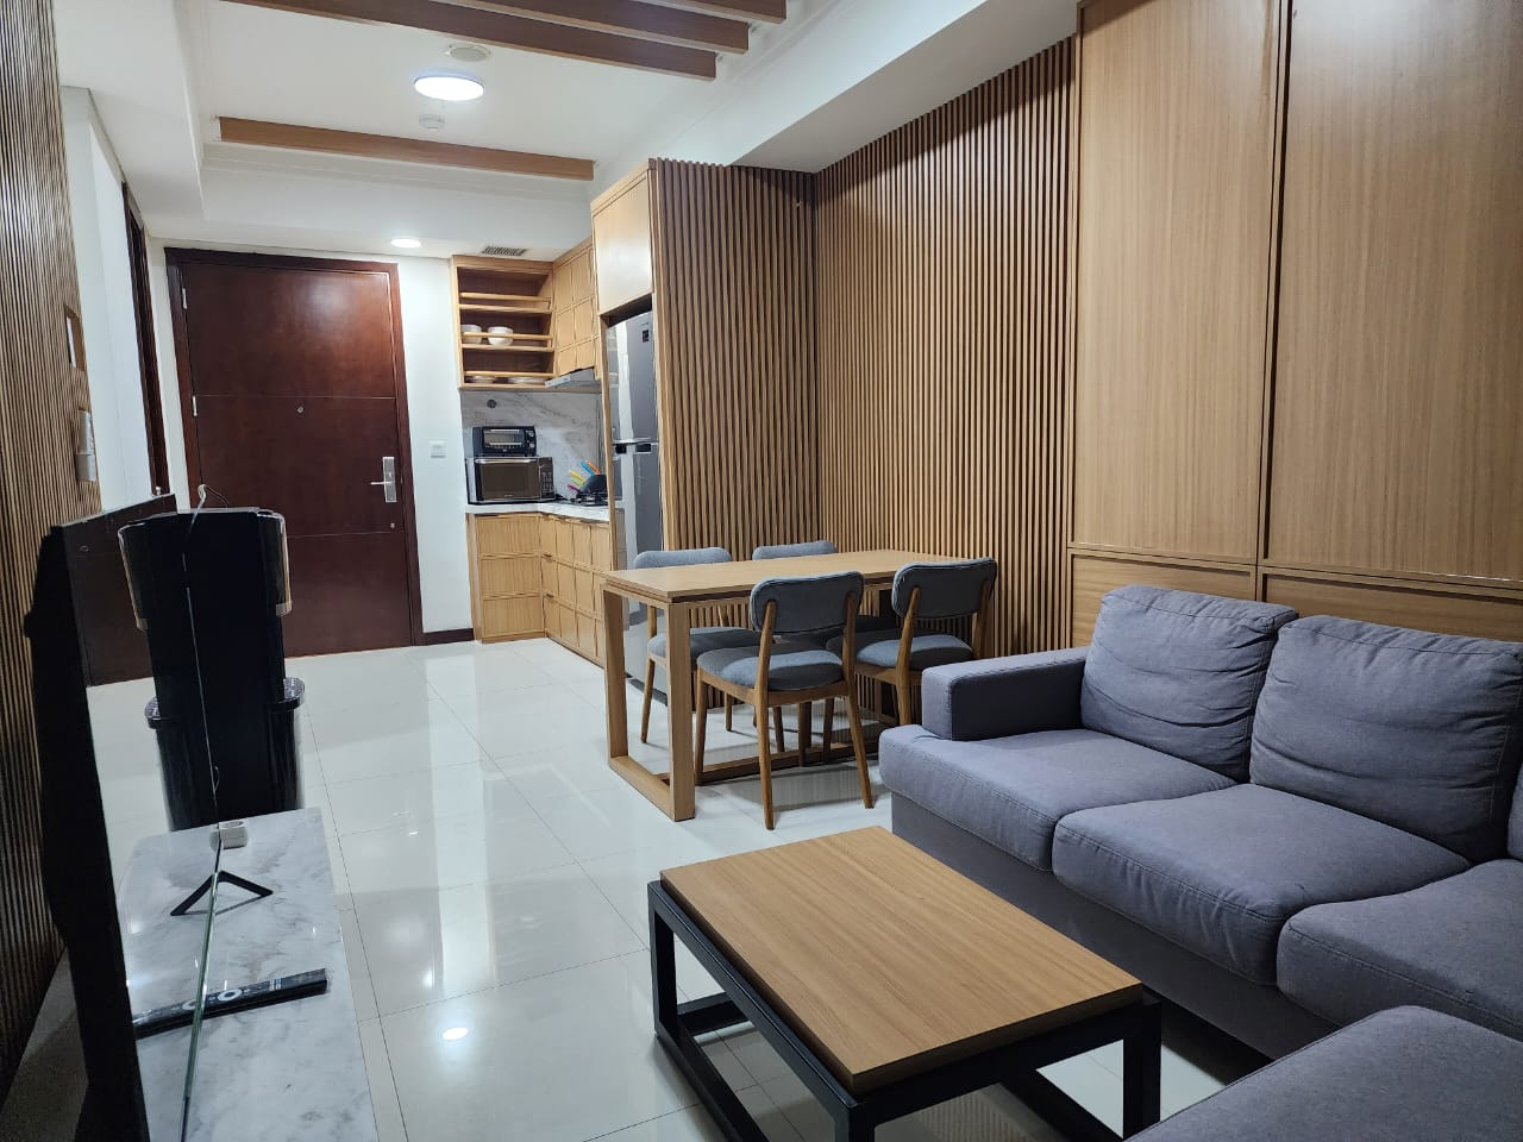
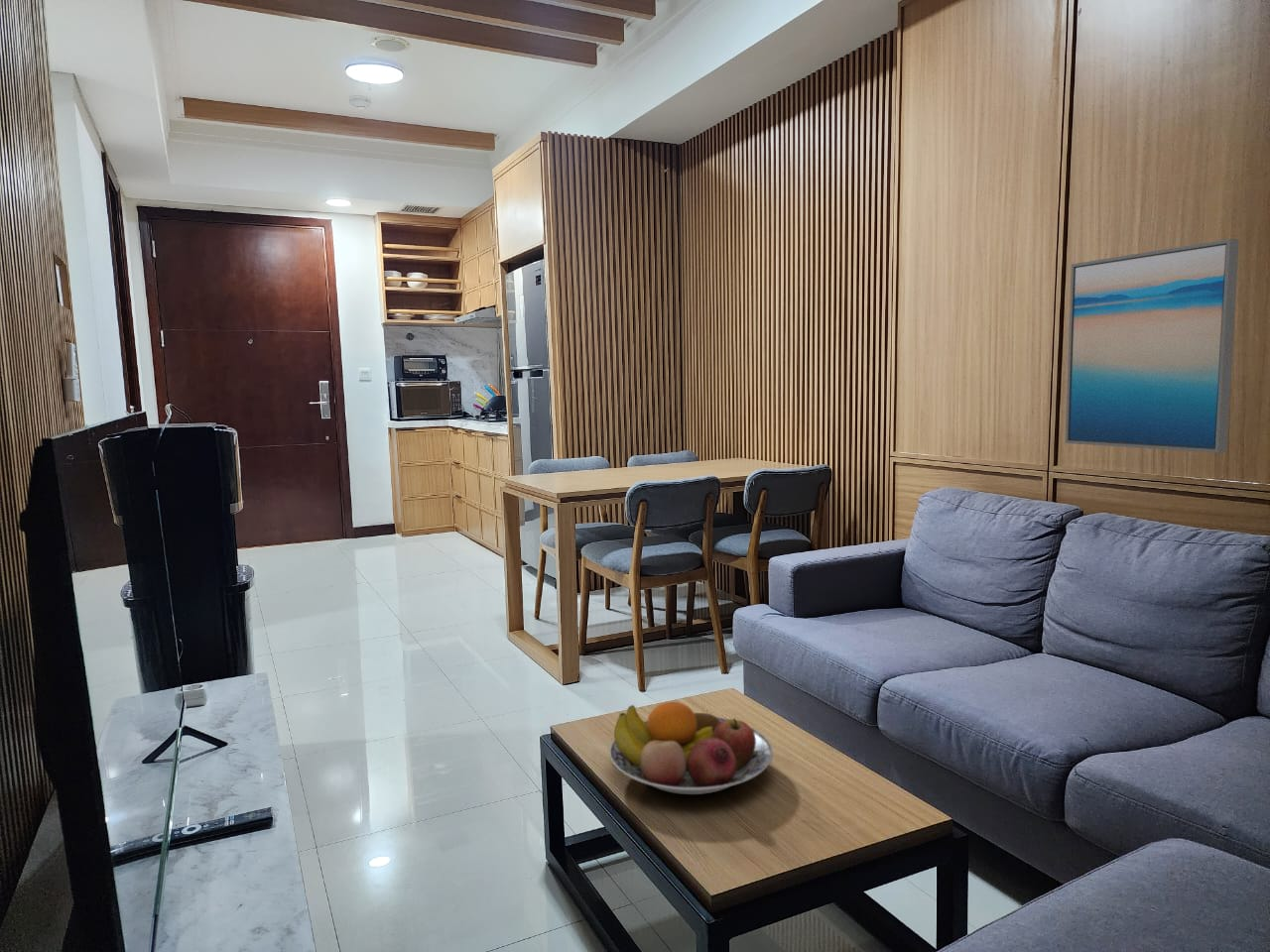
+ wall art (1143, 351)
+ fruit bowl (690, 742)
